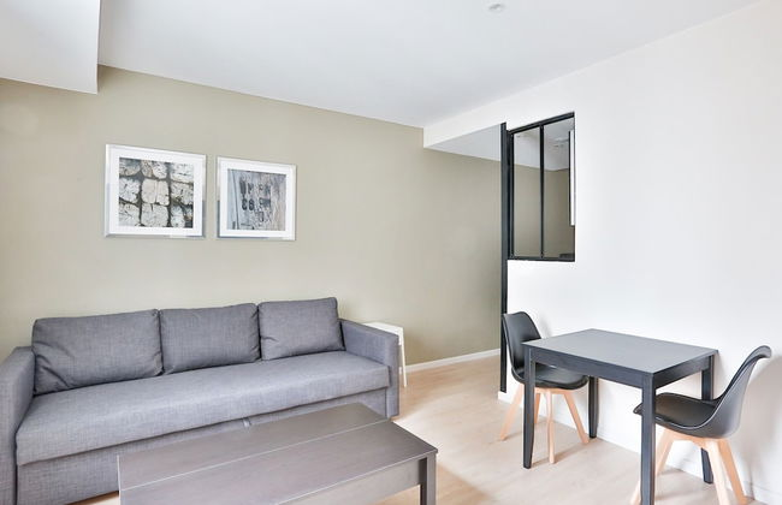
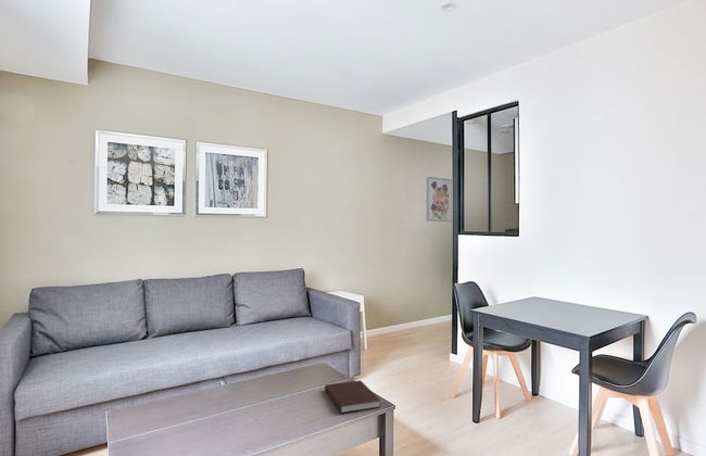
+ wall art (440, 200)
+ notebook (351, 395)
